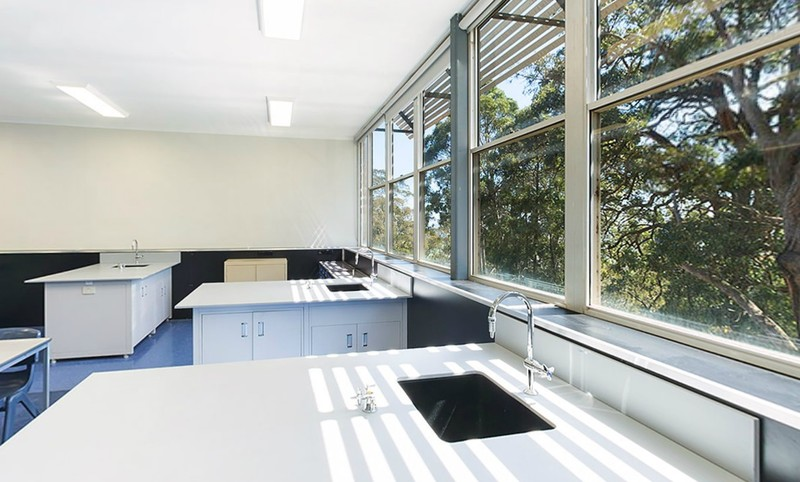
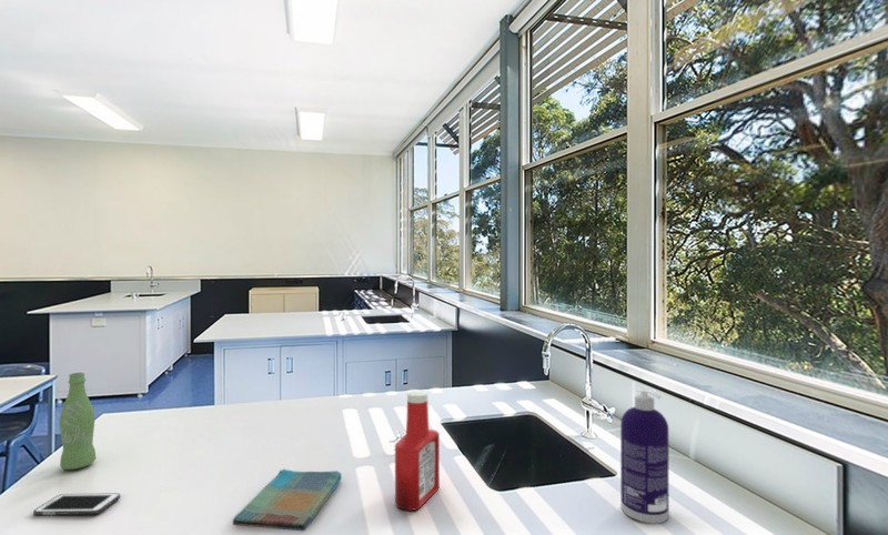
+ spray bottle (644, 450)
+ cell phone (78, 504)
+ soap bottle (417, 444)
+ bottle (78, 420)
+ dish towel (292, 496)
